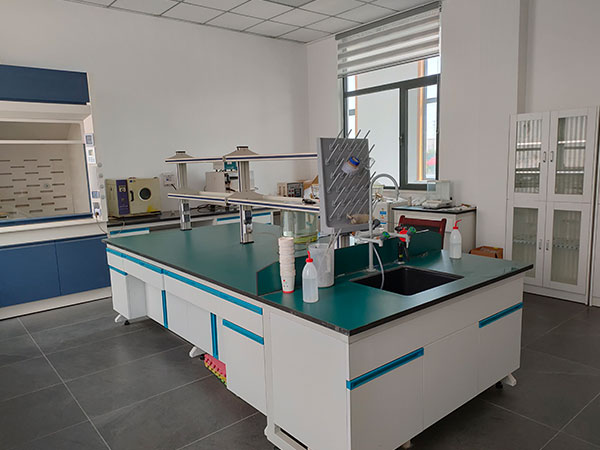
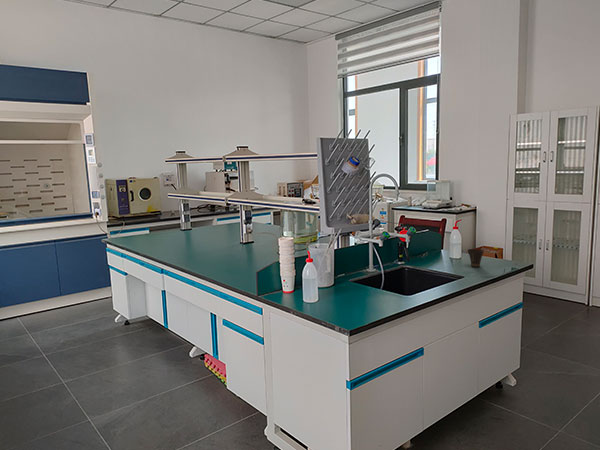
+ cup (475, 258)
